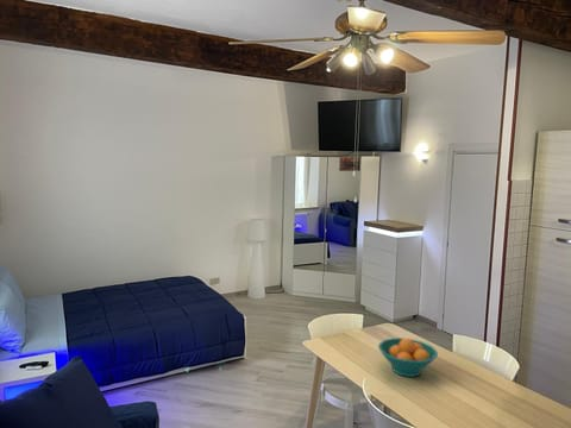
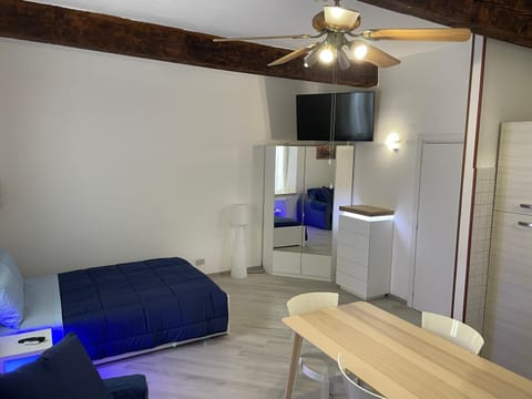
- fruit bowl (407, 354)
